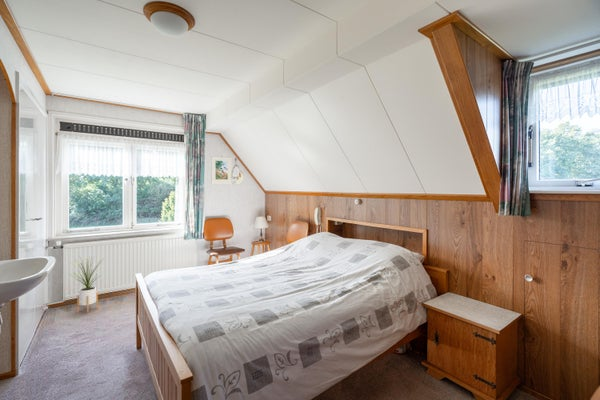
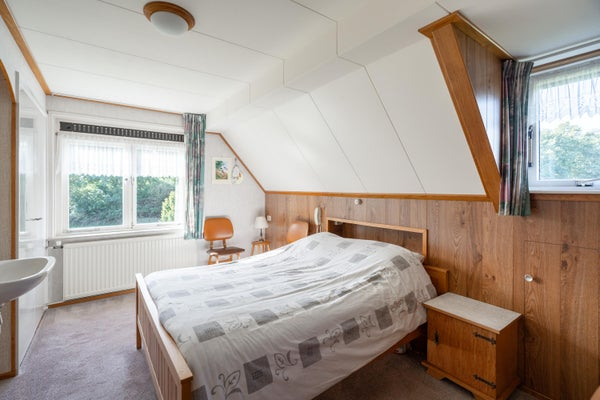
- house plant (88, 281)
